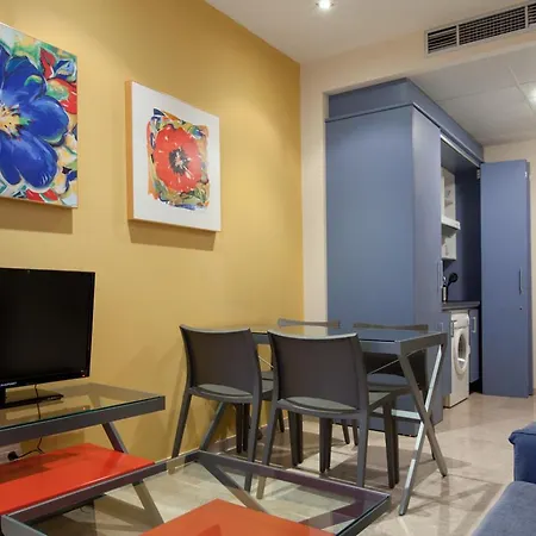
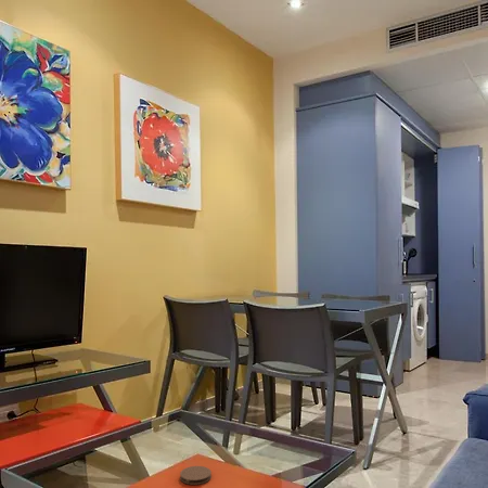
+ coaster (195, 474)
